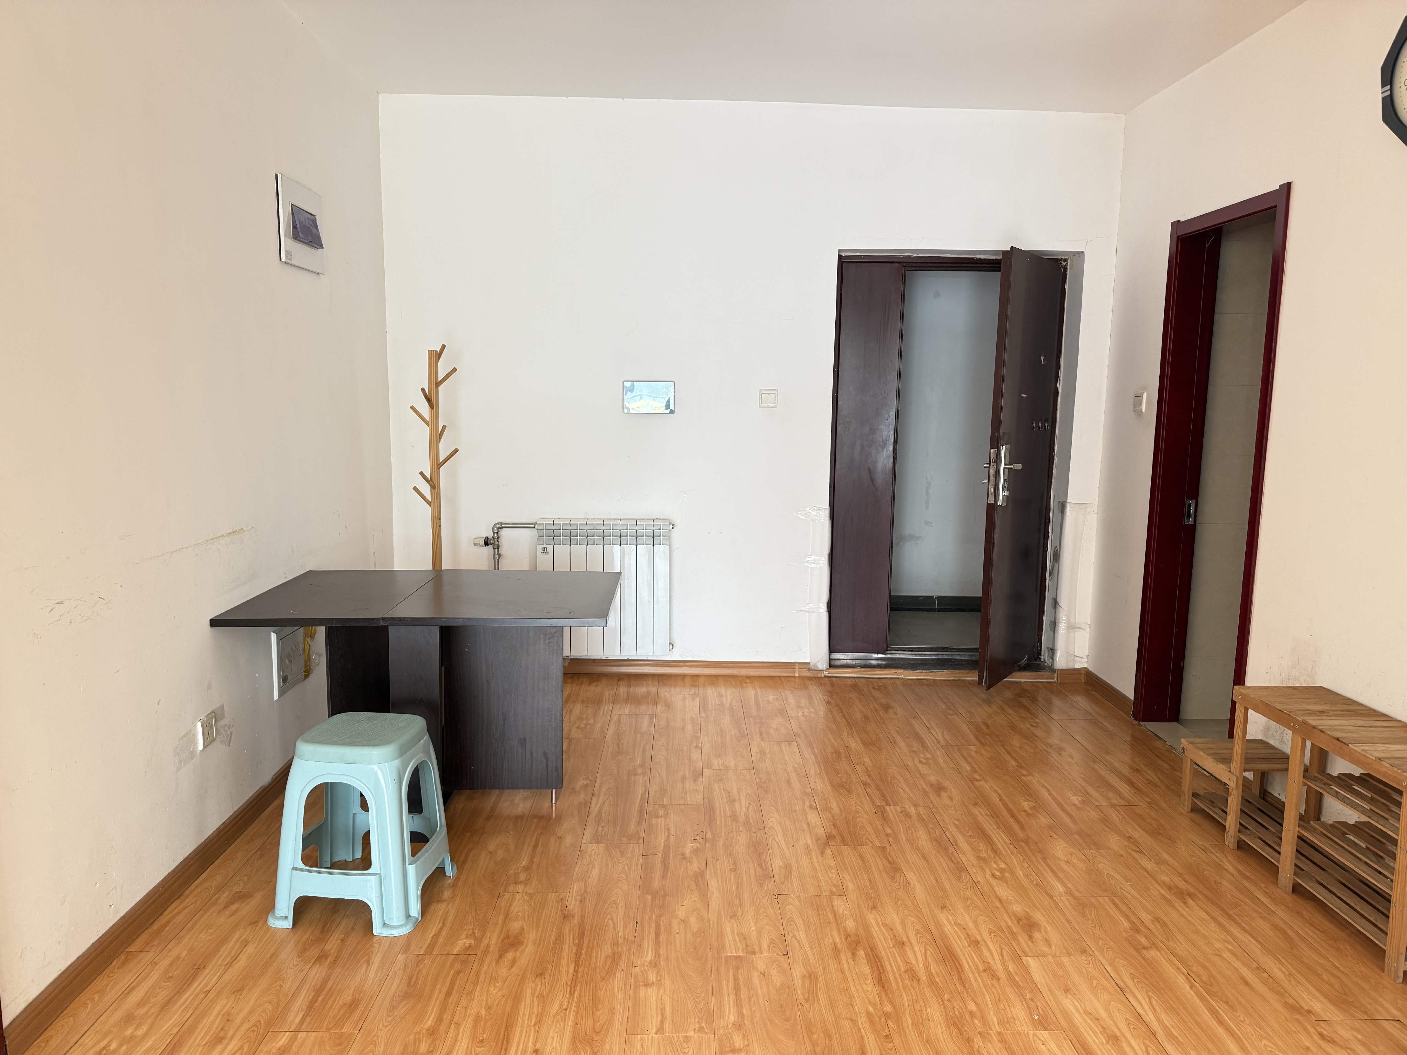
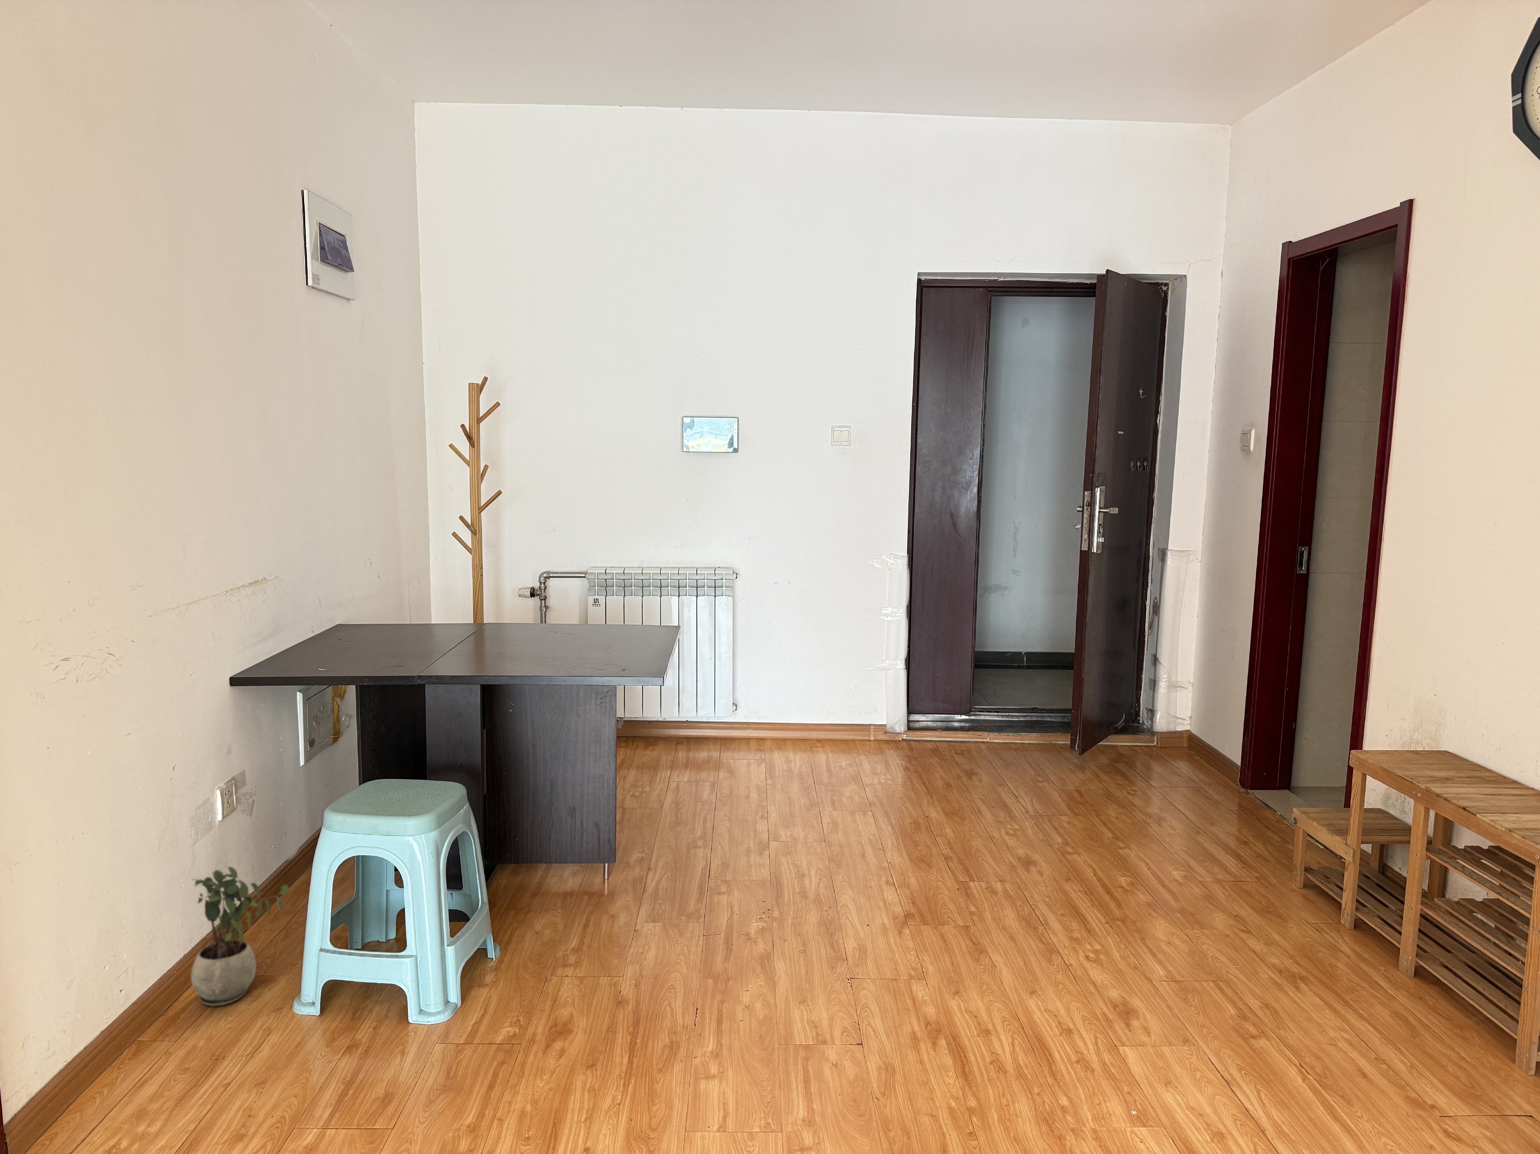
+ potted plant (235, 927)
